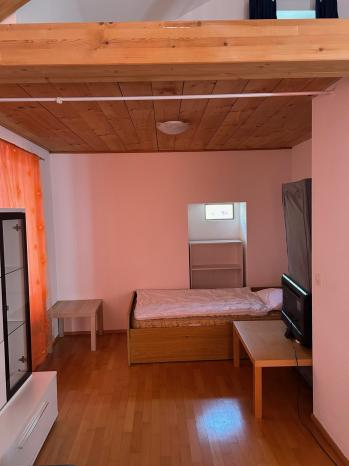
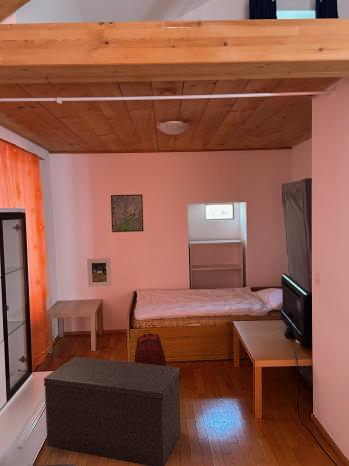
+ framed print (127, 213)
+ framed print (99, 272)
+ backpack (149, 353)
+ bench (114, 405)
